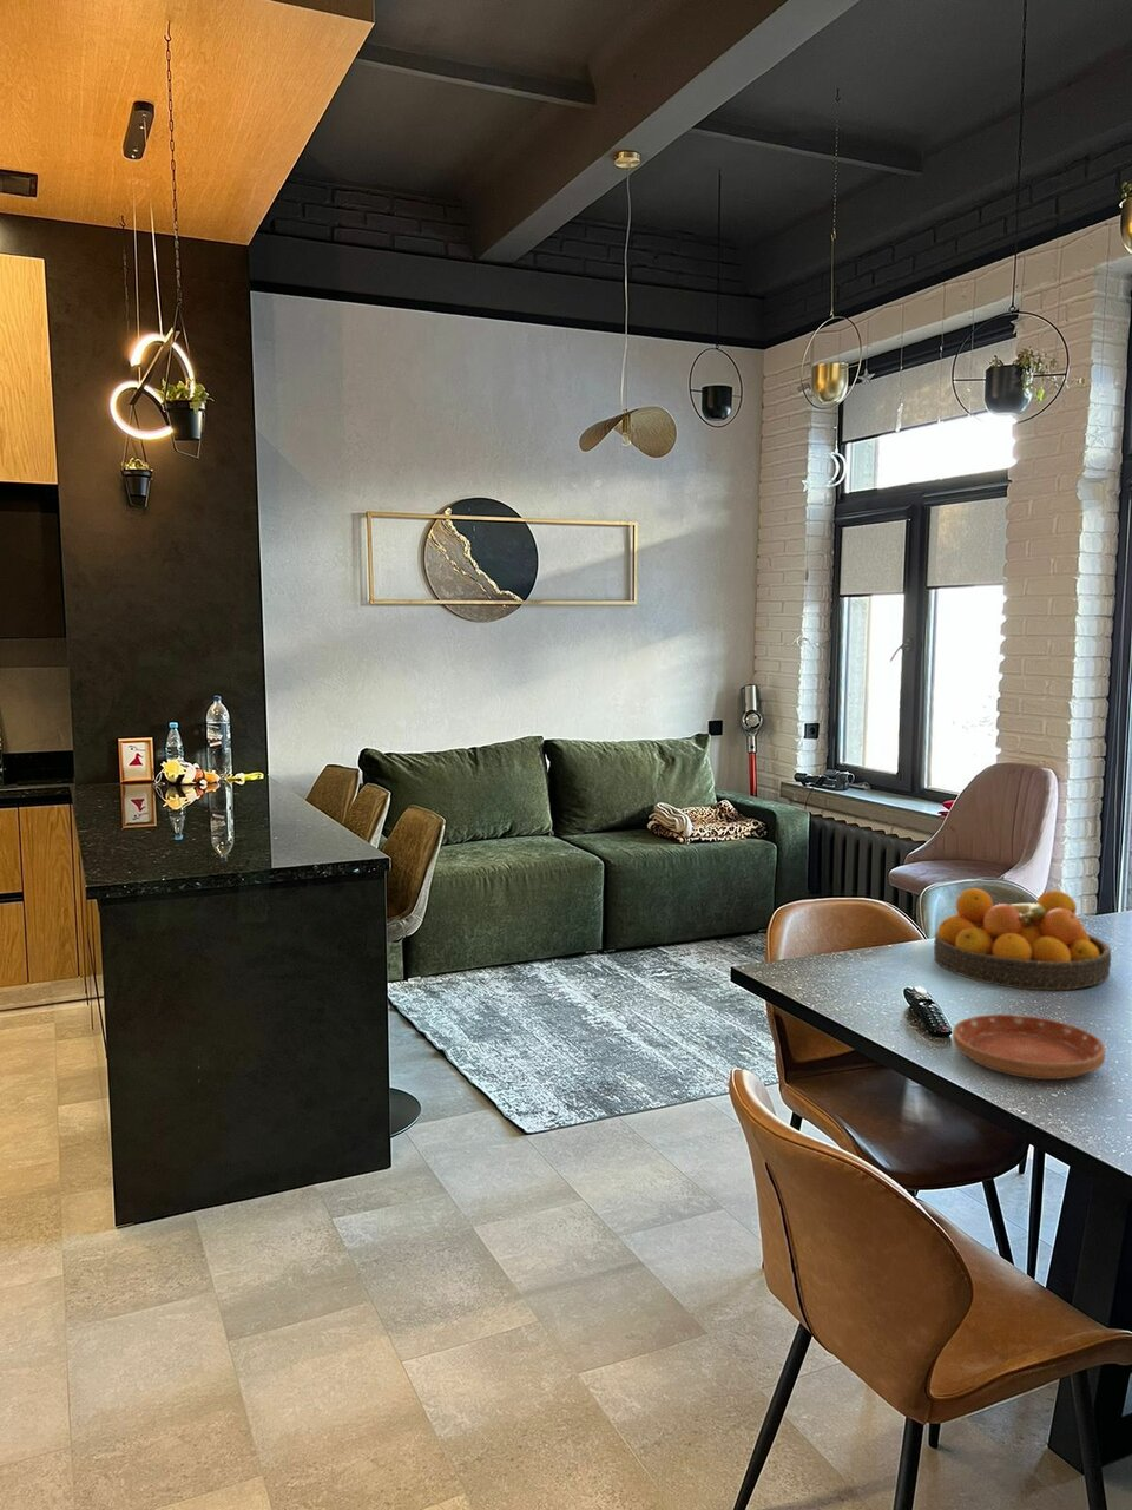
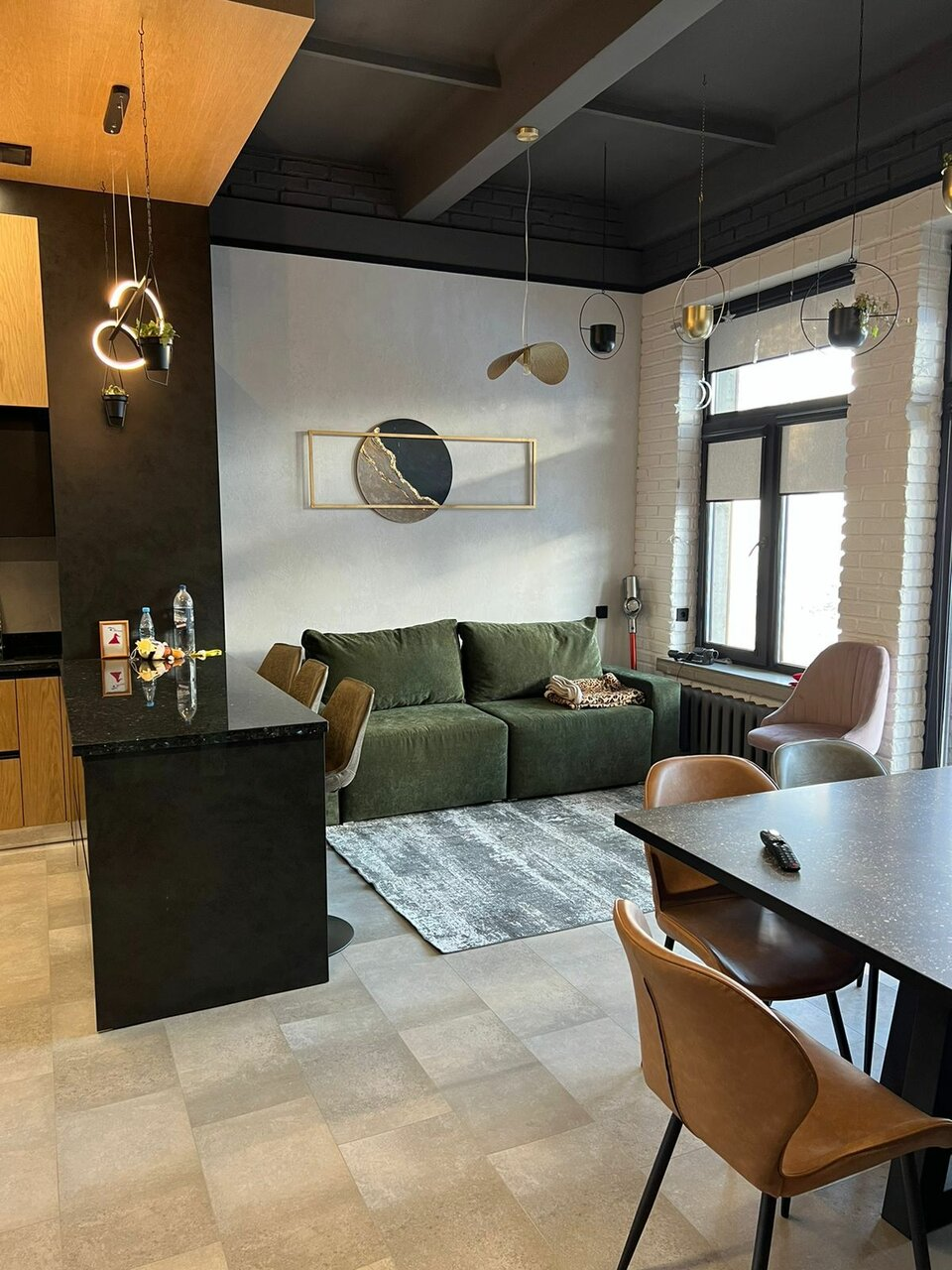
- saucer (1026, 1047)
- fruit bowl (1020, 930)
